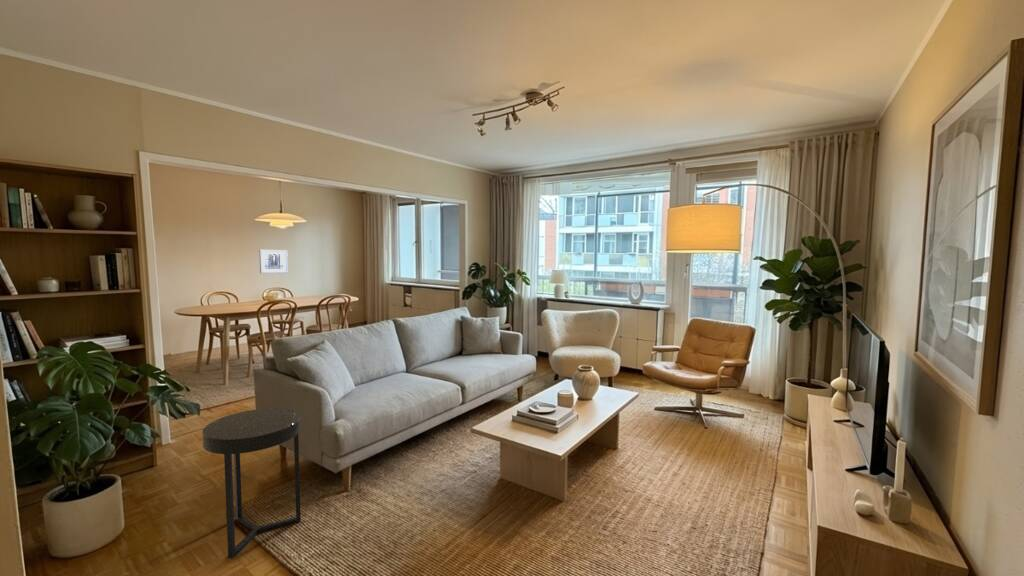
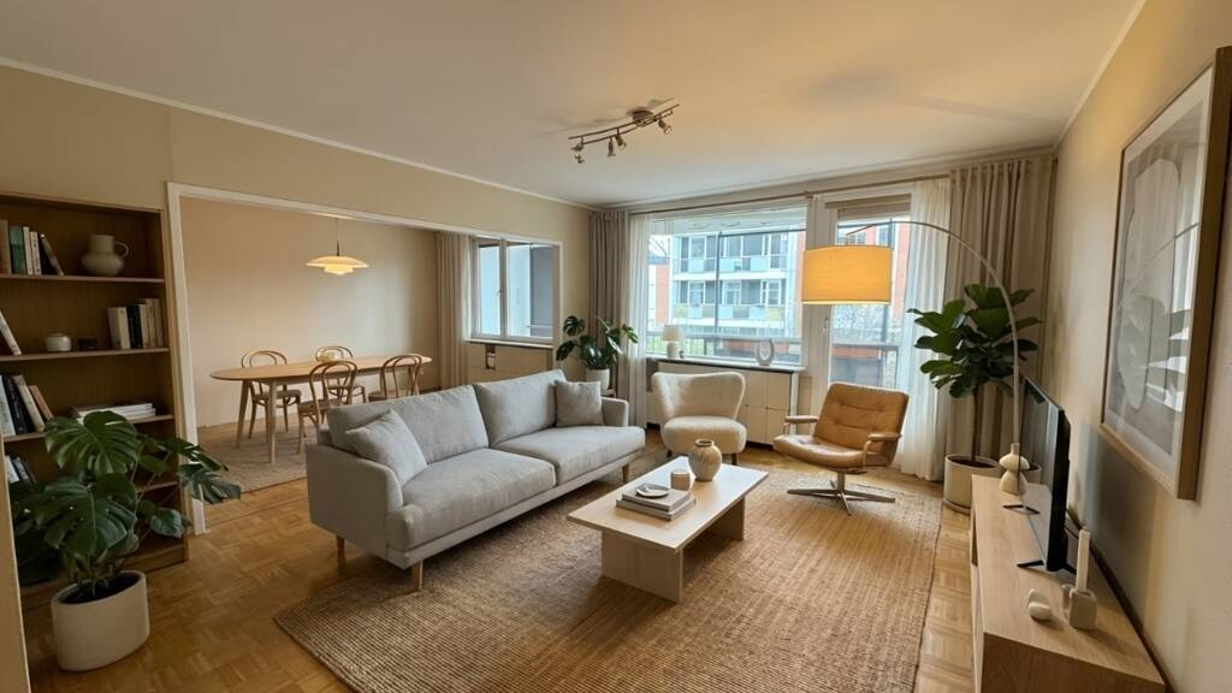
- wall art (274, 261)
- side table (240, 477)
